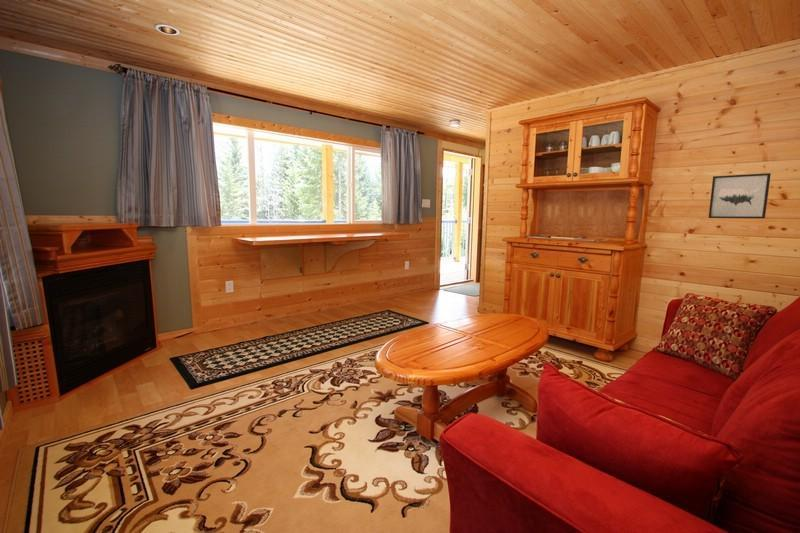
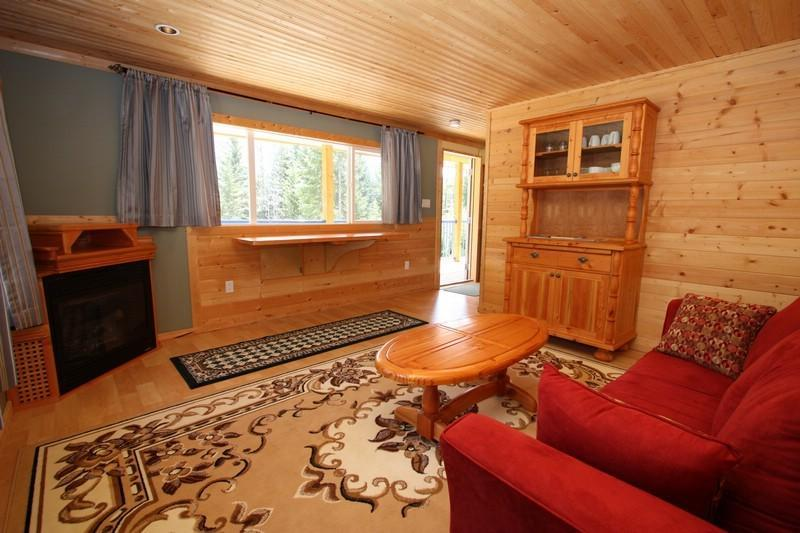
- wall art (738, 196)
